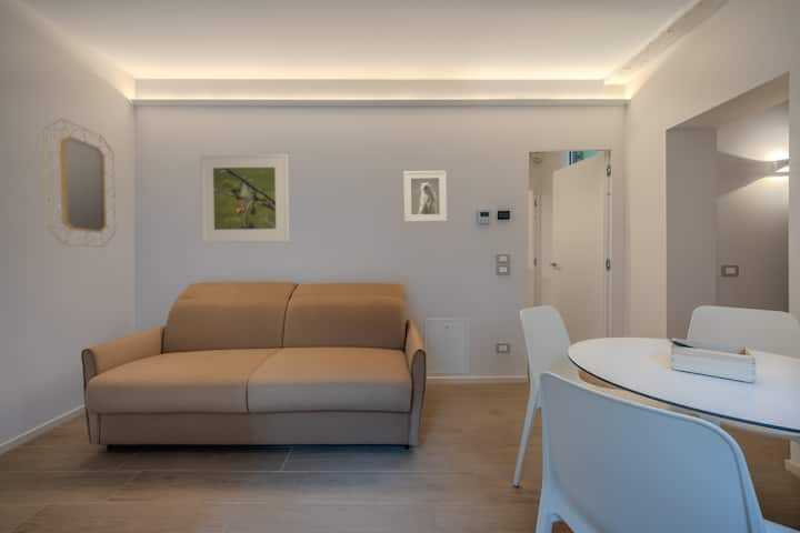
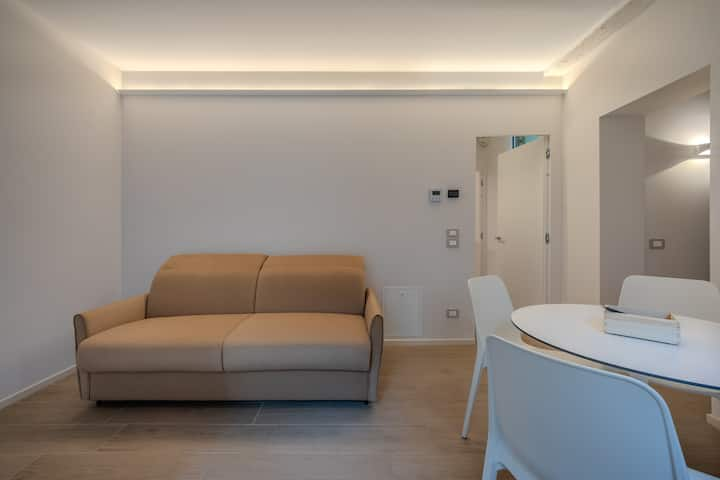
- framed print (244, 198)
- home mirror (86, 187)
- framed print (424, 195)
